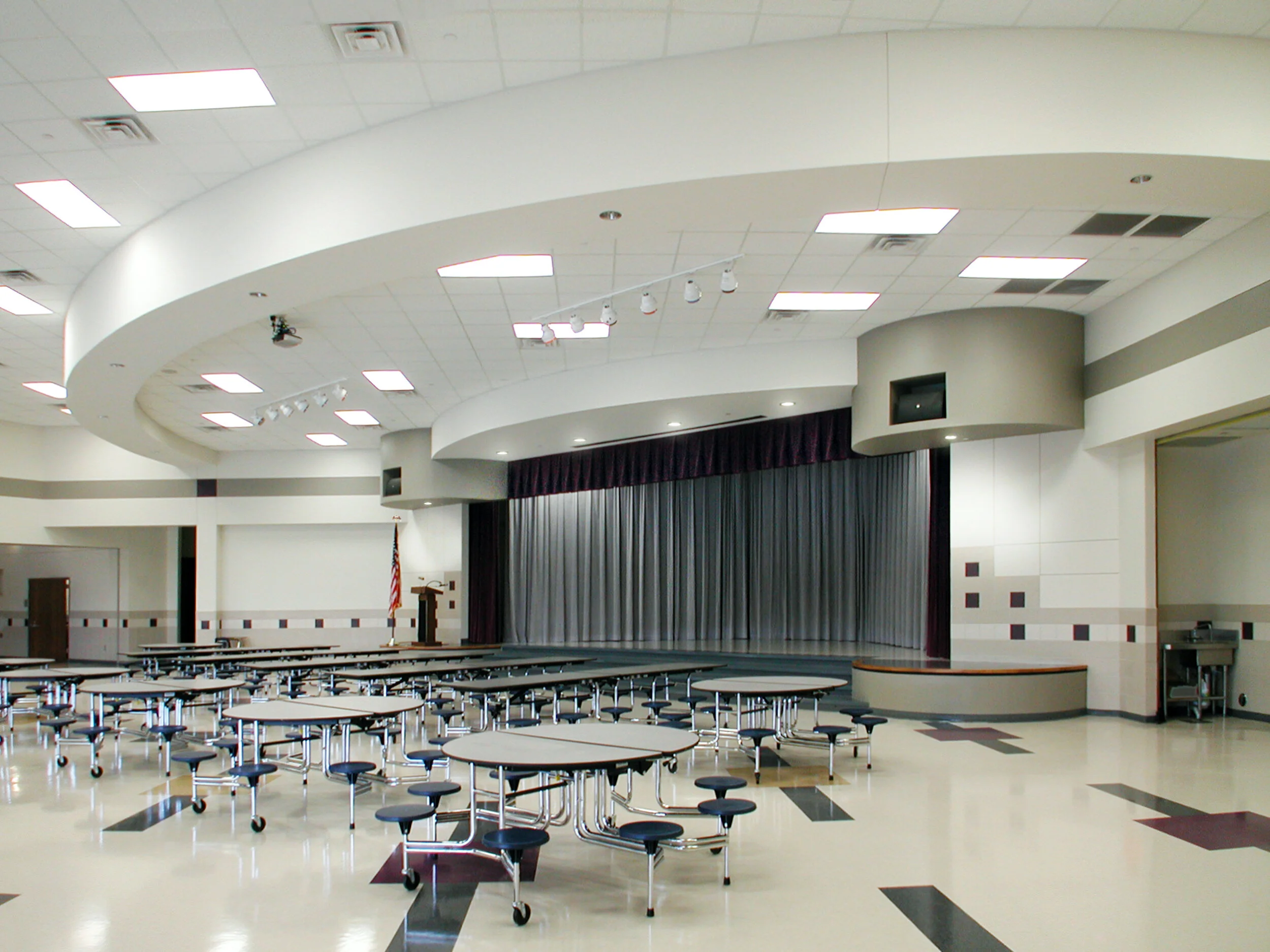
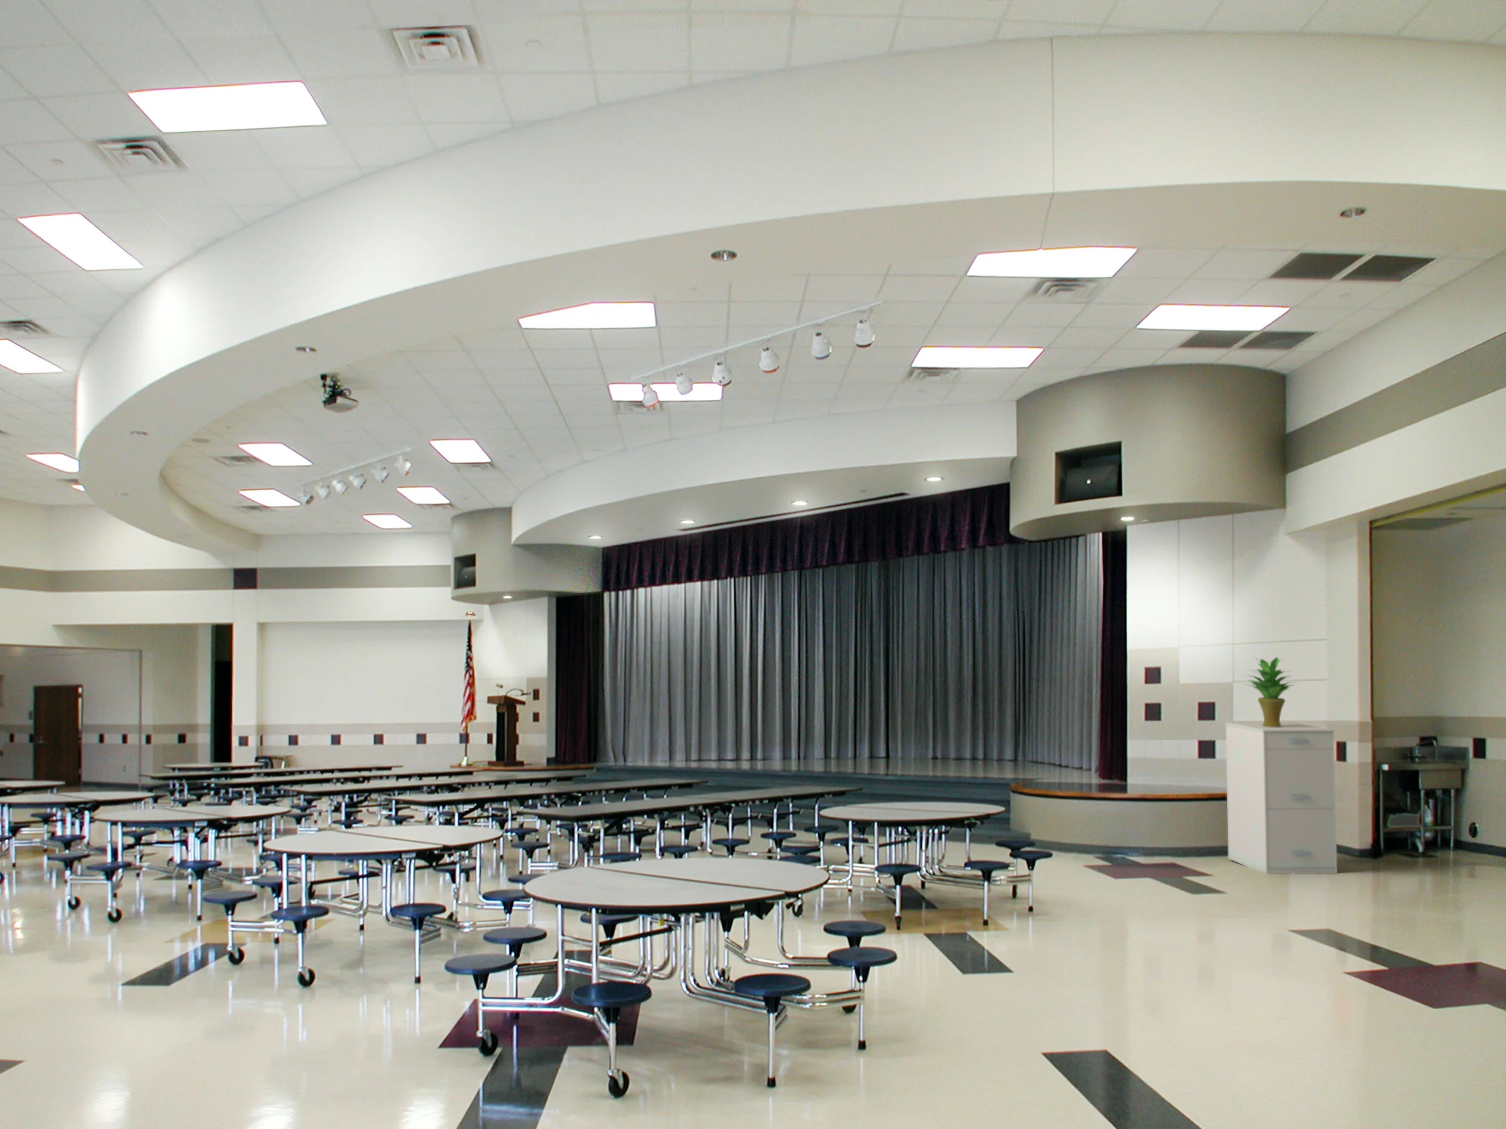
+ filing cabinet (1280, 796)
+ potted plant (1271, 691)
